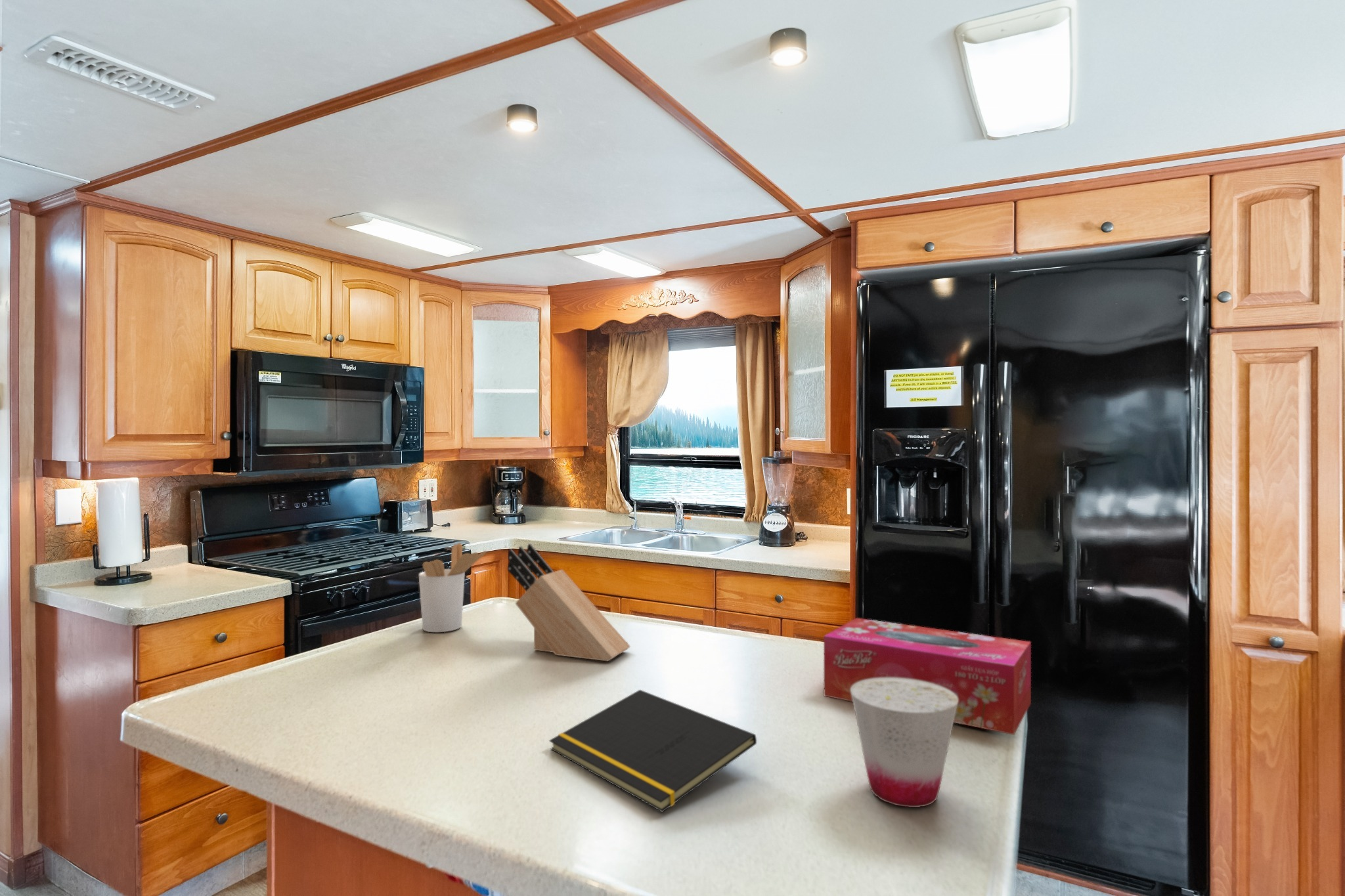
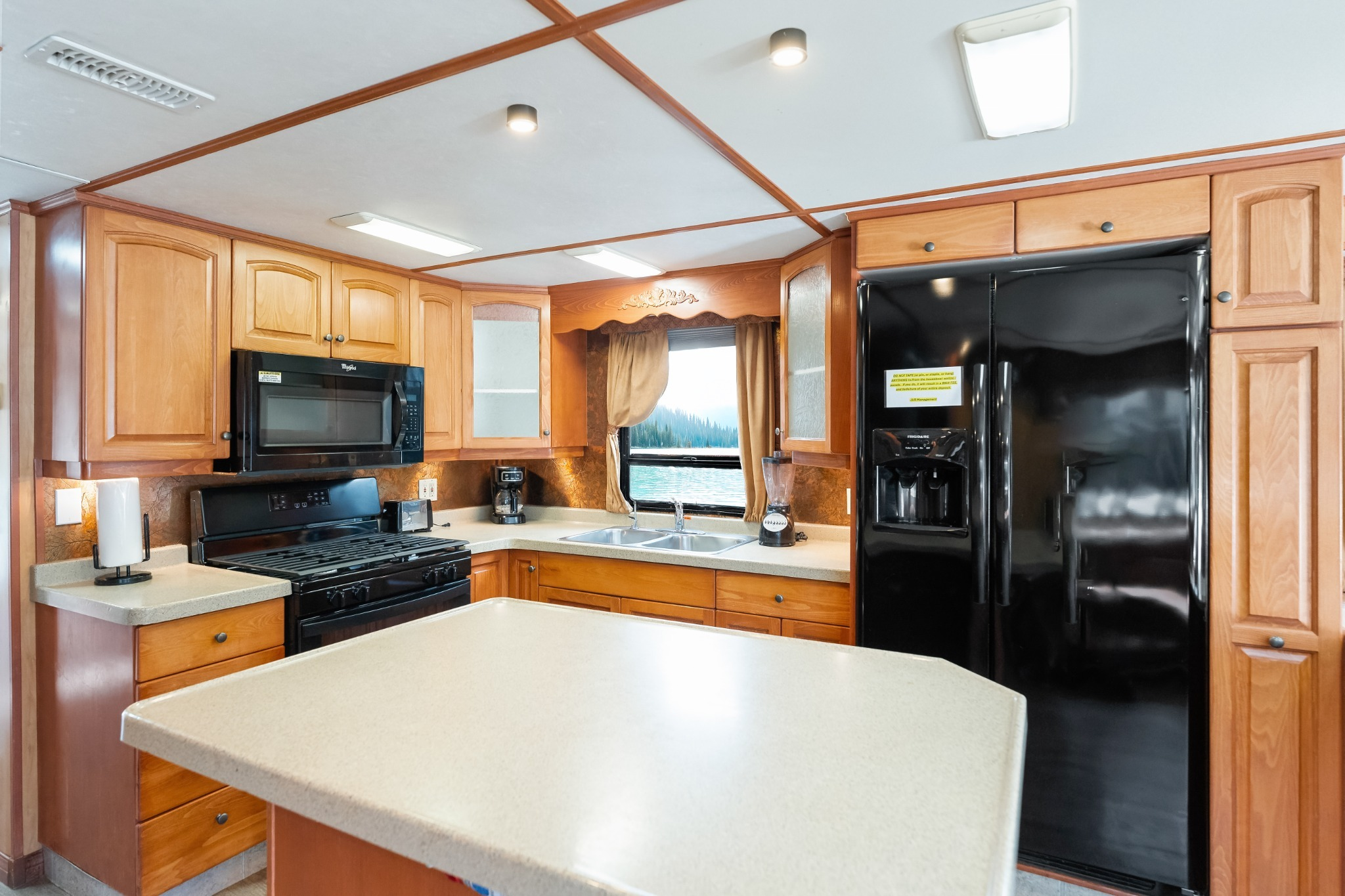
- notepad (650, 742)
- cup (903, 743)
- knife block (564, 599)
- utensil holder (452, 587)
- tissue box (925, 669)
